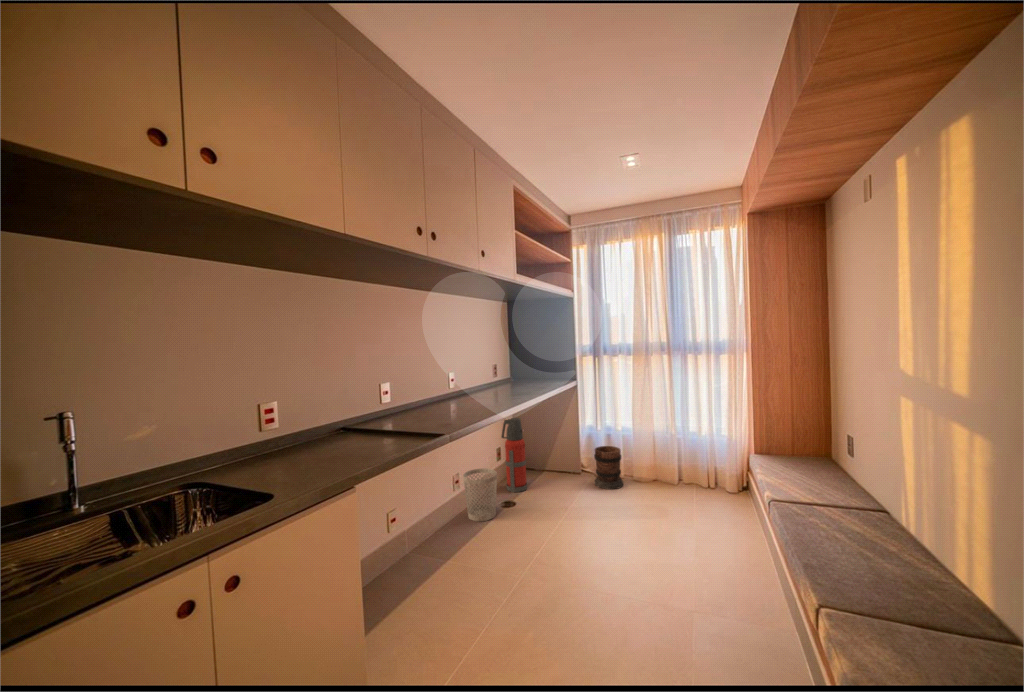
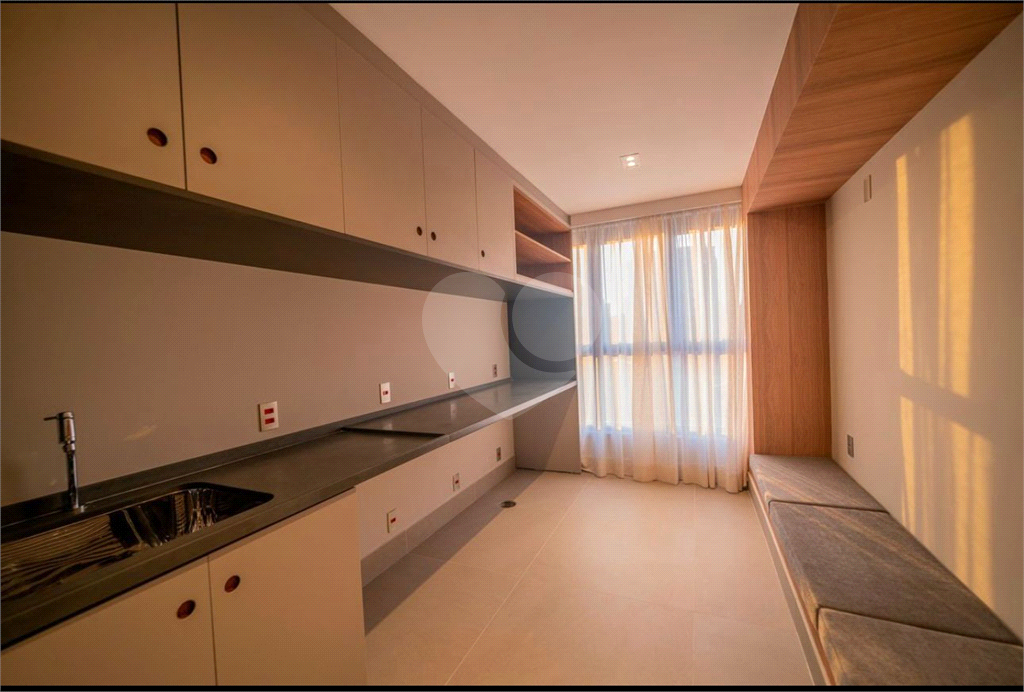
- wastebasket (481, 495)
- wooden barrel (608, 465)
- fire extinguisher (513, 453)
